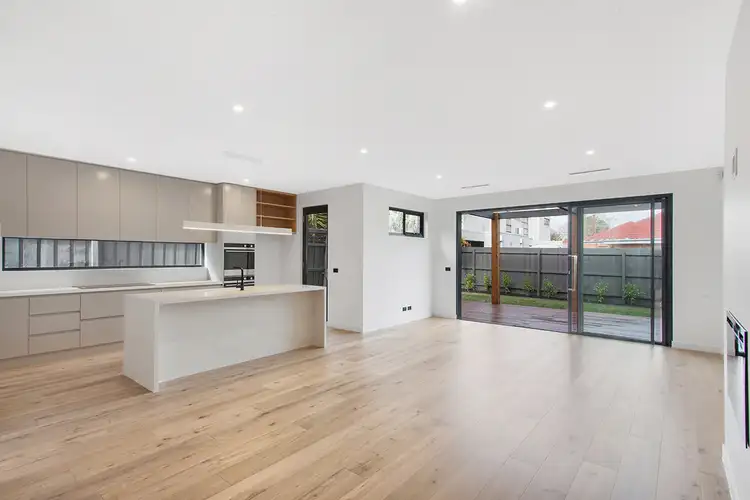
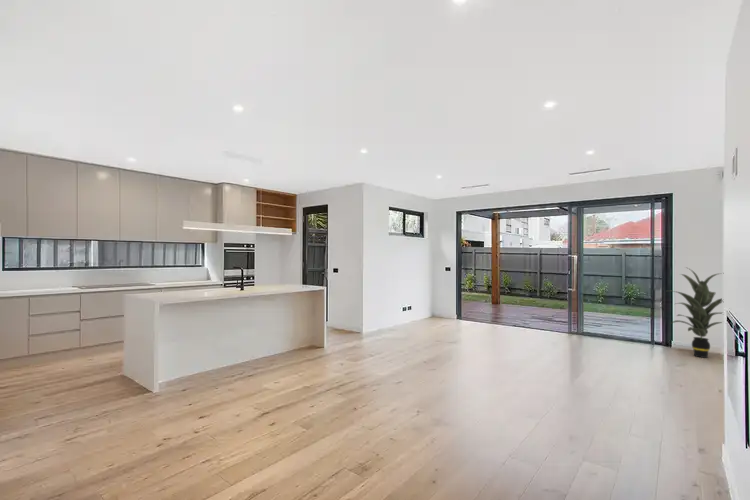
+ indoor plant (696, 311)
